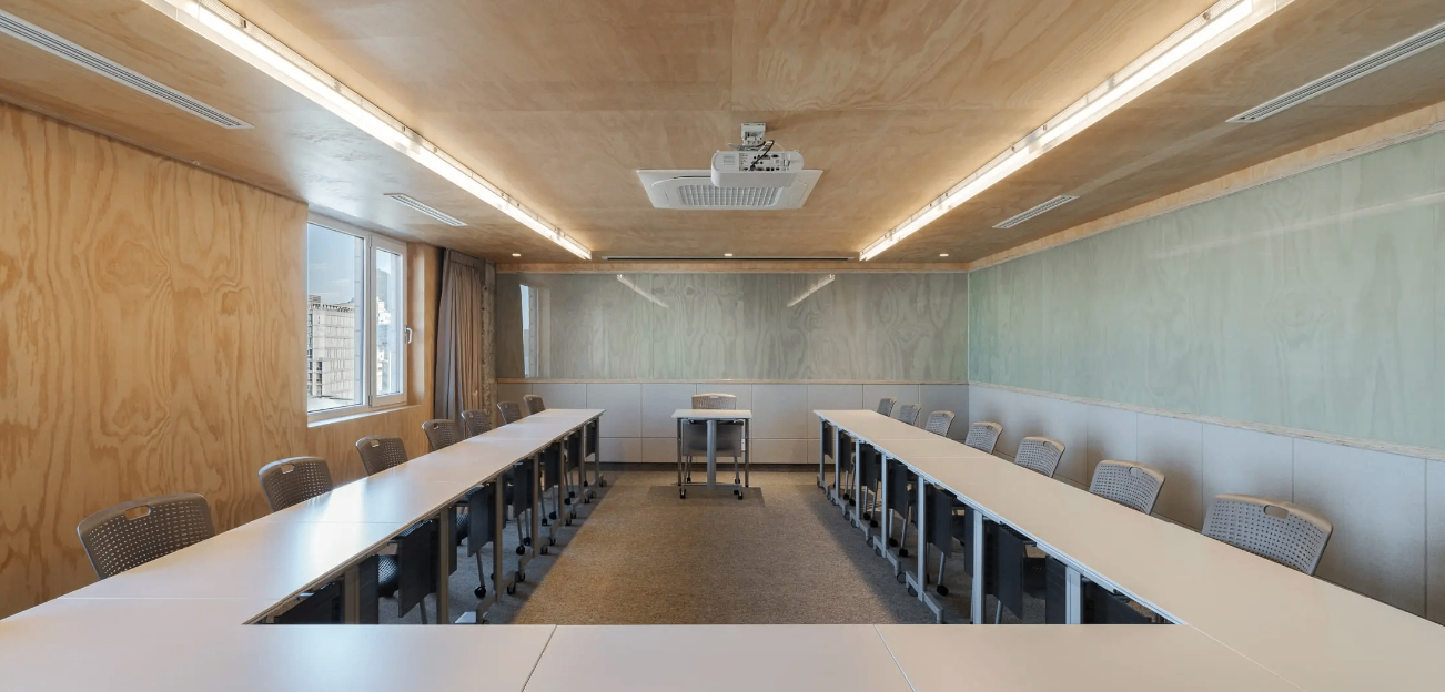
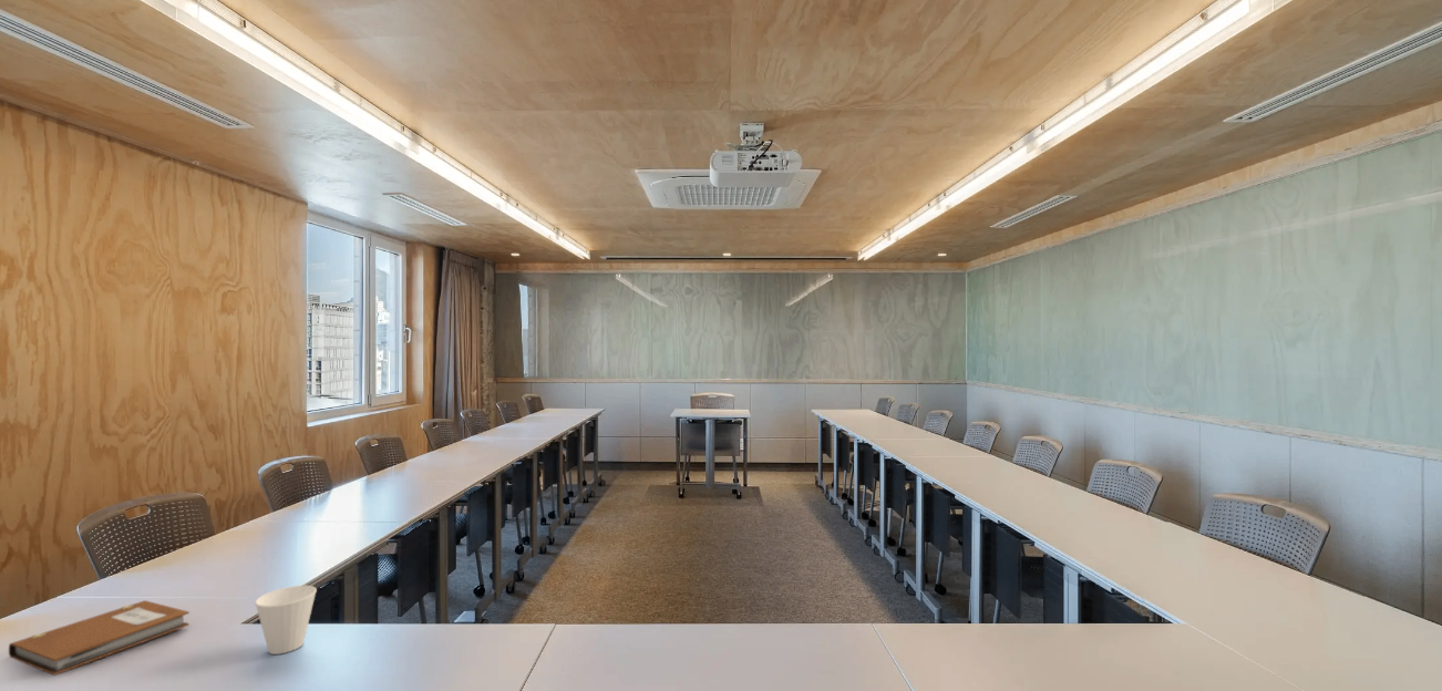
+ notebook (106, 631)
+ cup (286, 620)
